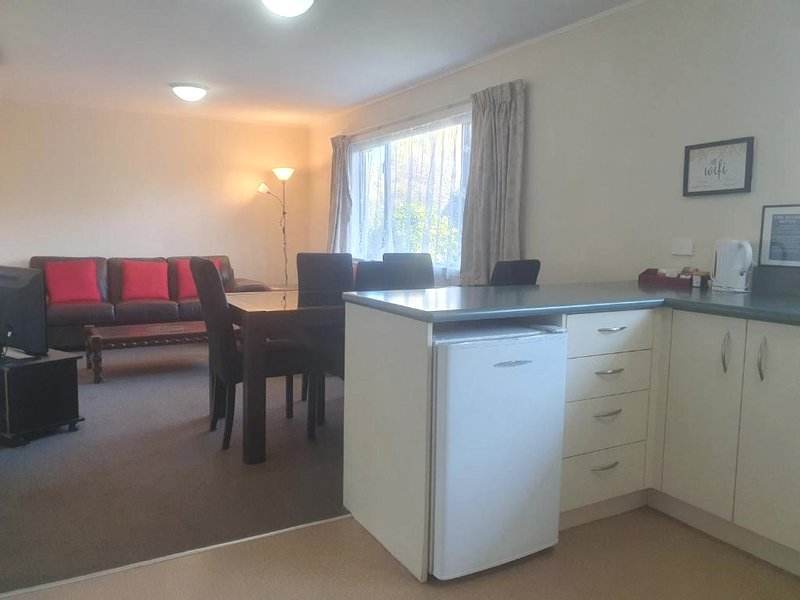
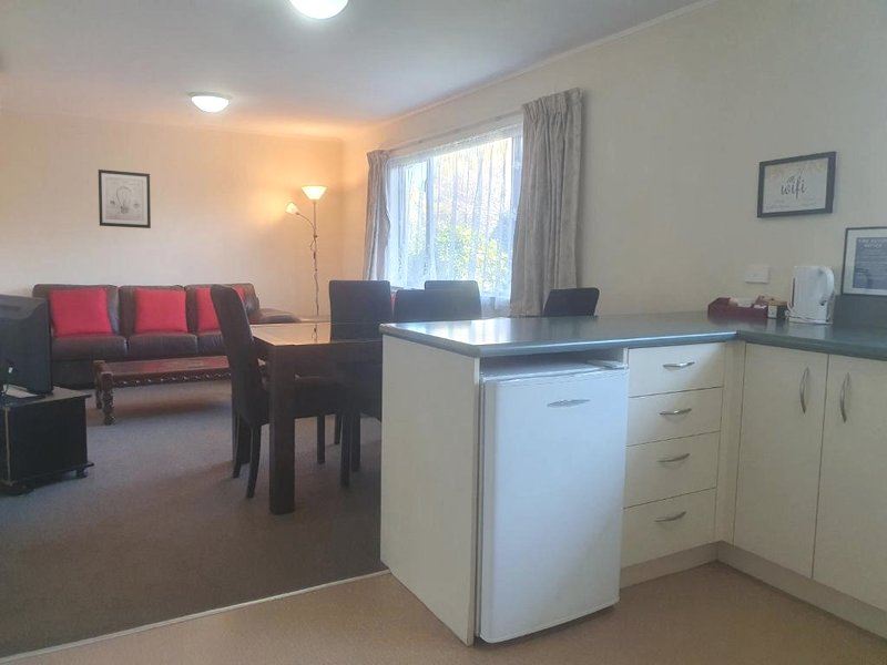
+ wall art (124, 200)
